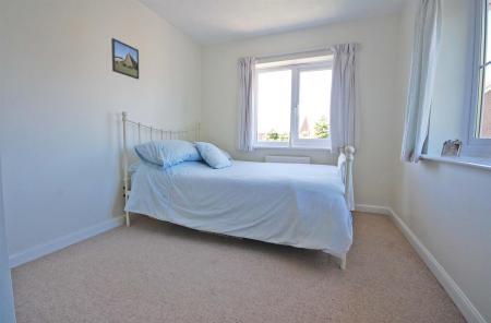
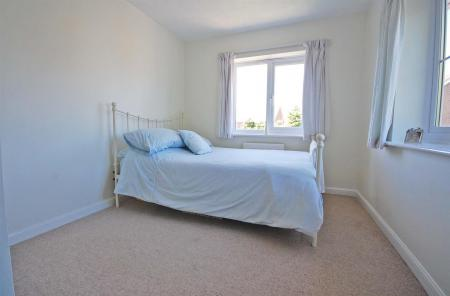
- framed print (125, 59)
